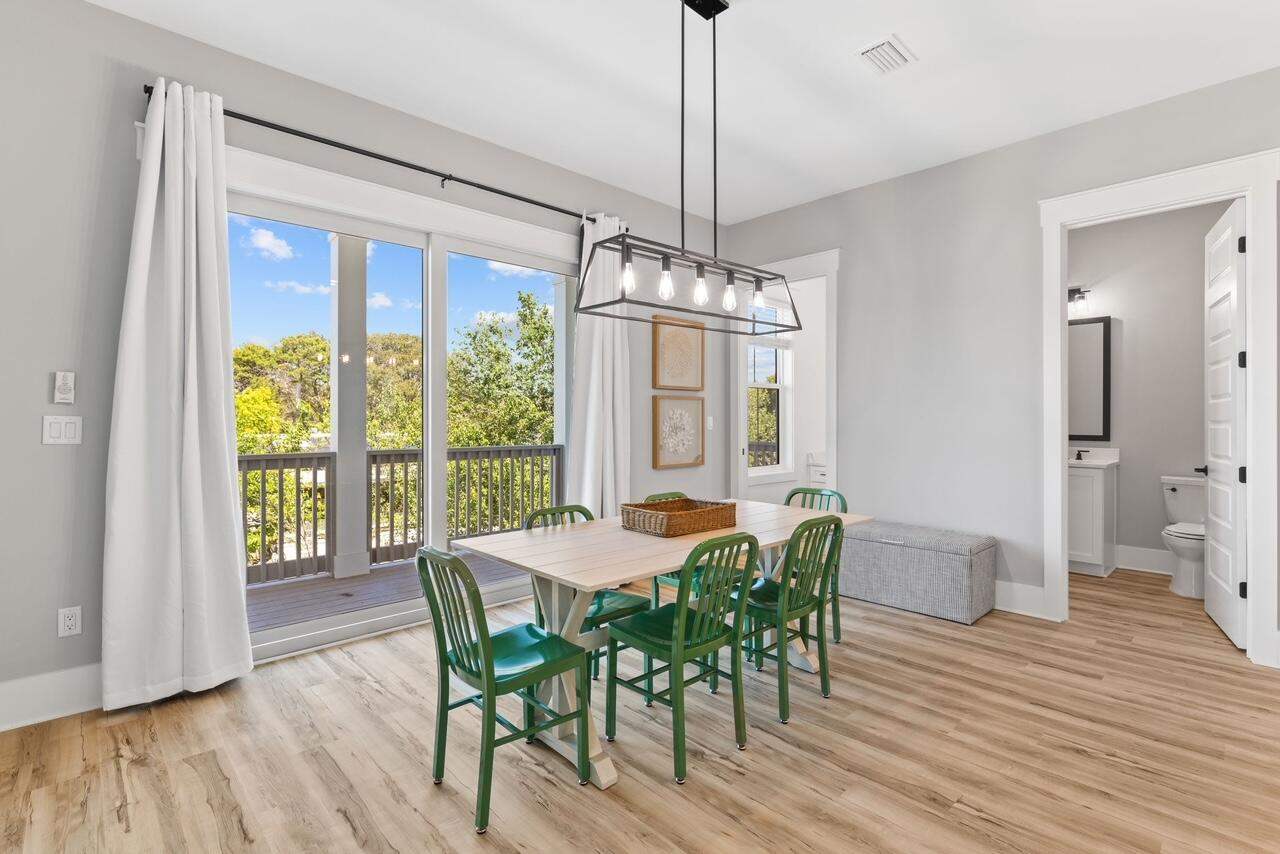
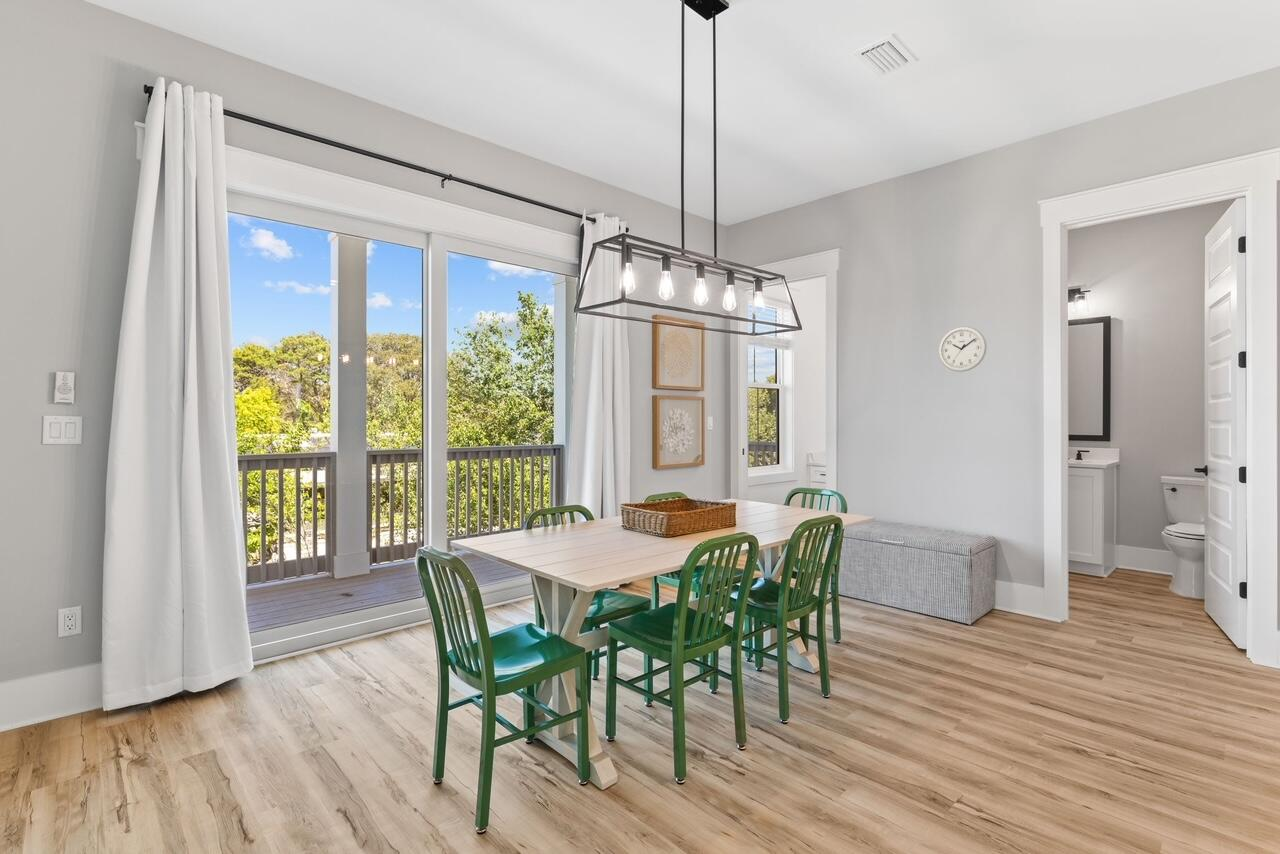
+ wall clock (961, 348)
